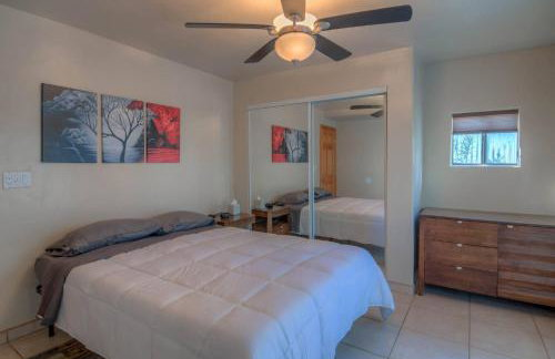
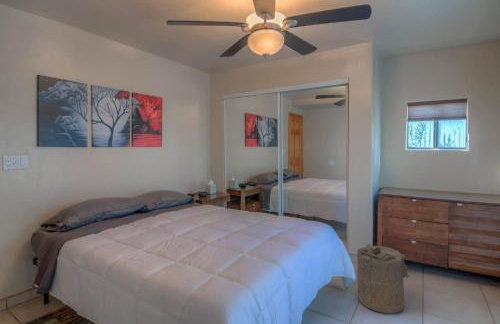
+ laundry hamper (379, 274)
